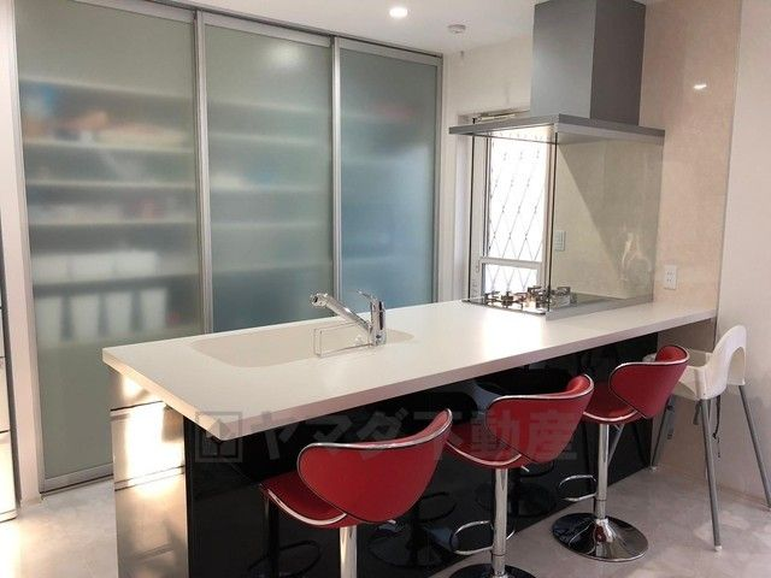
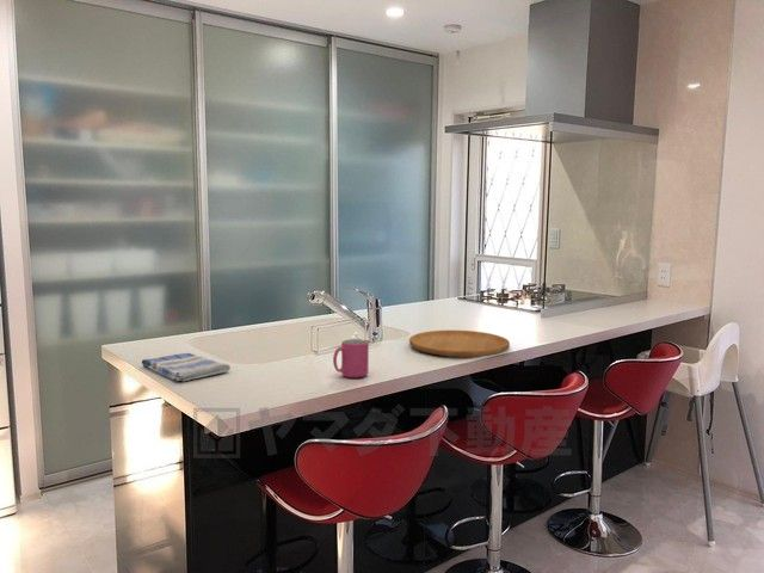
+ dish towel (185, 364)
+ mug (350, 358)
+ cutting board (458, 343)
